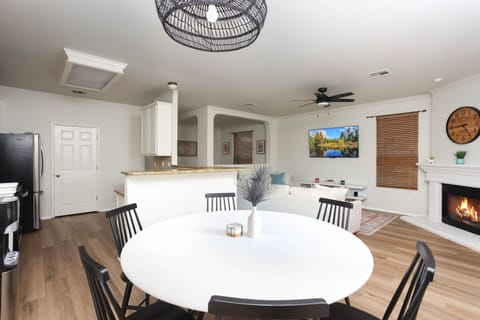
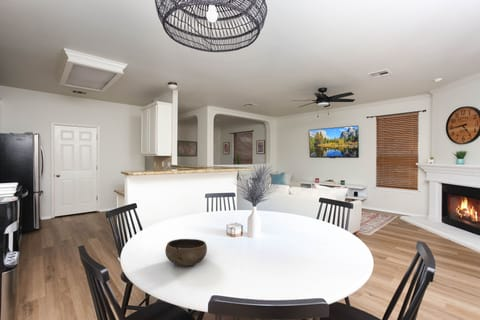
+ bowl (186, 252)
